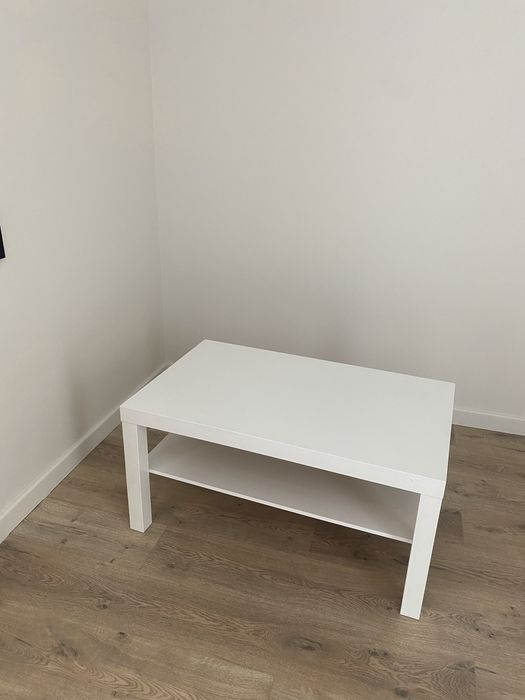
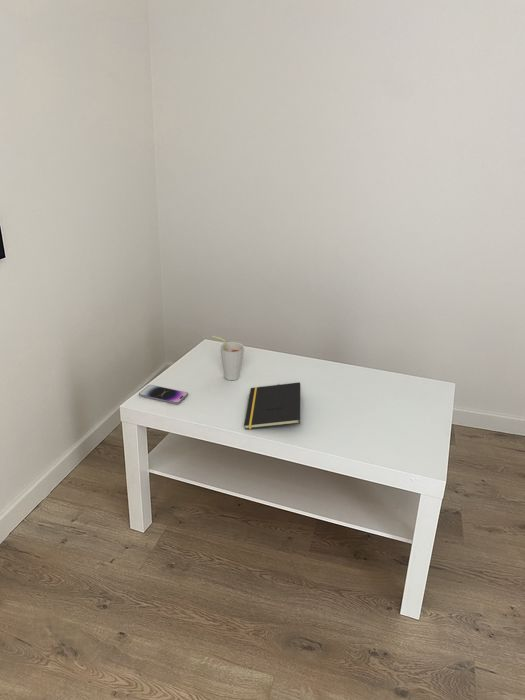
+ notepad (273, 404)
+ smartphone (163, 394)
+ cup (228, 356)
